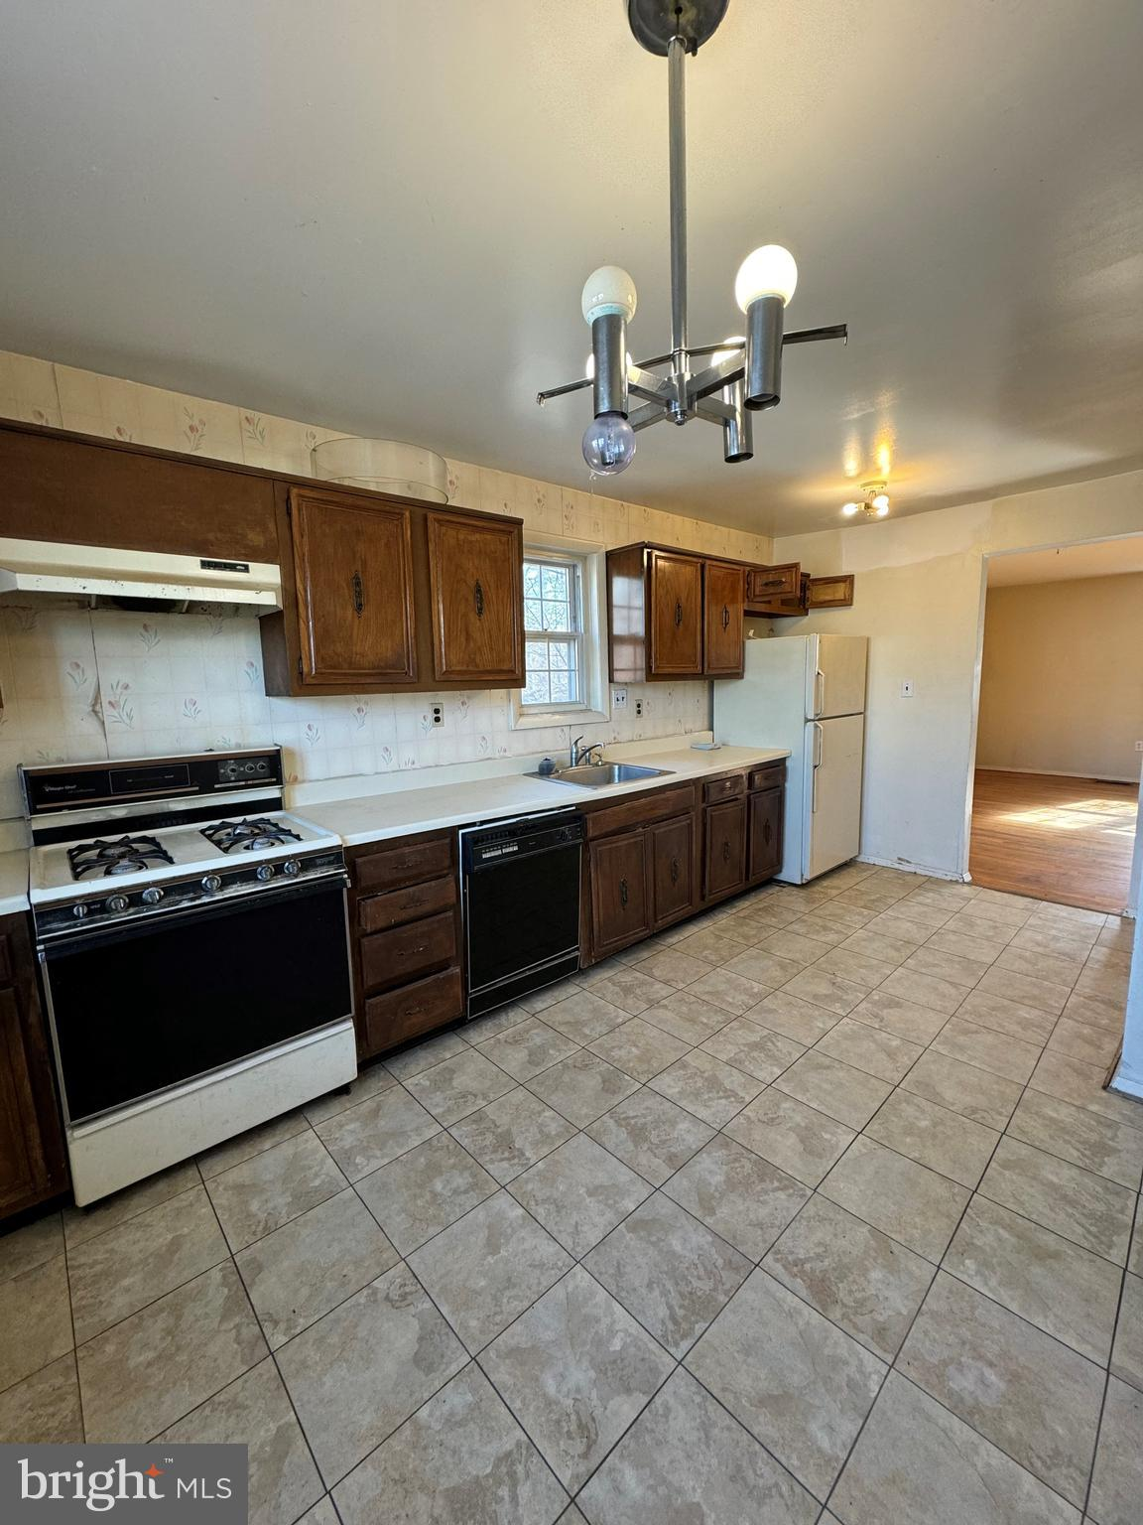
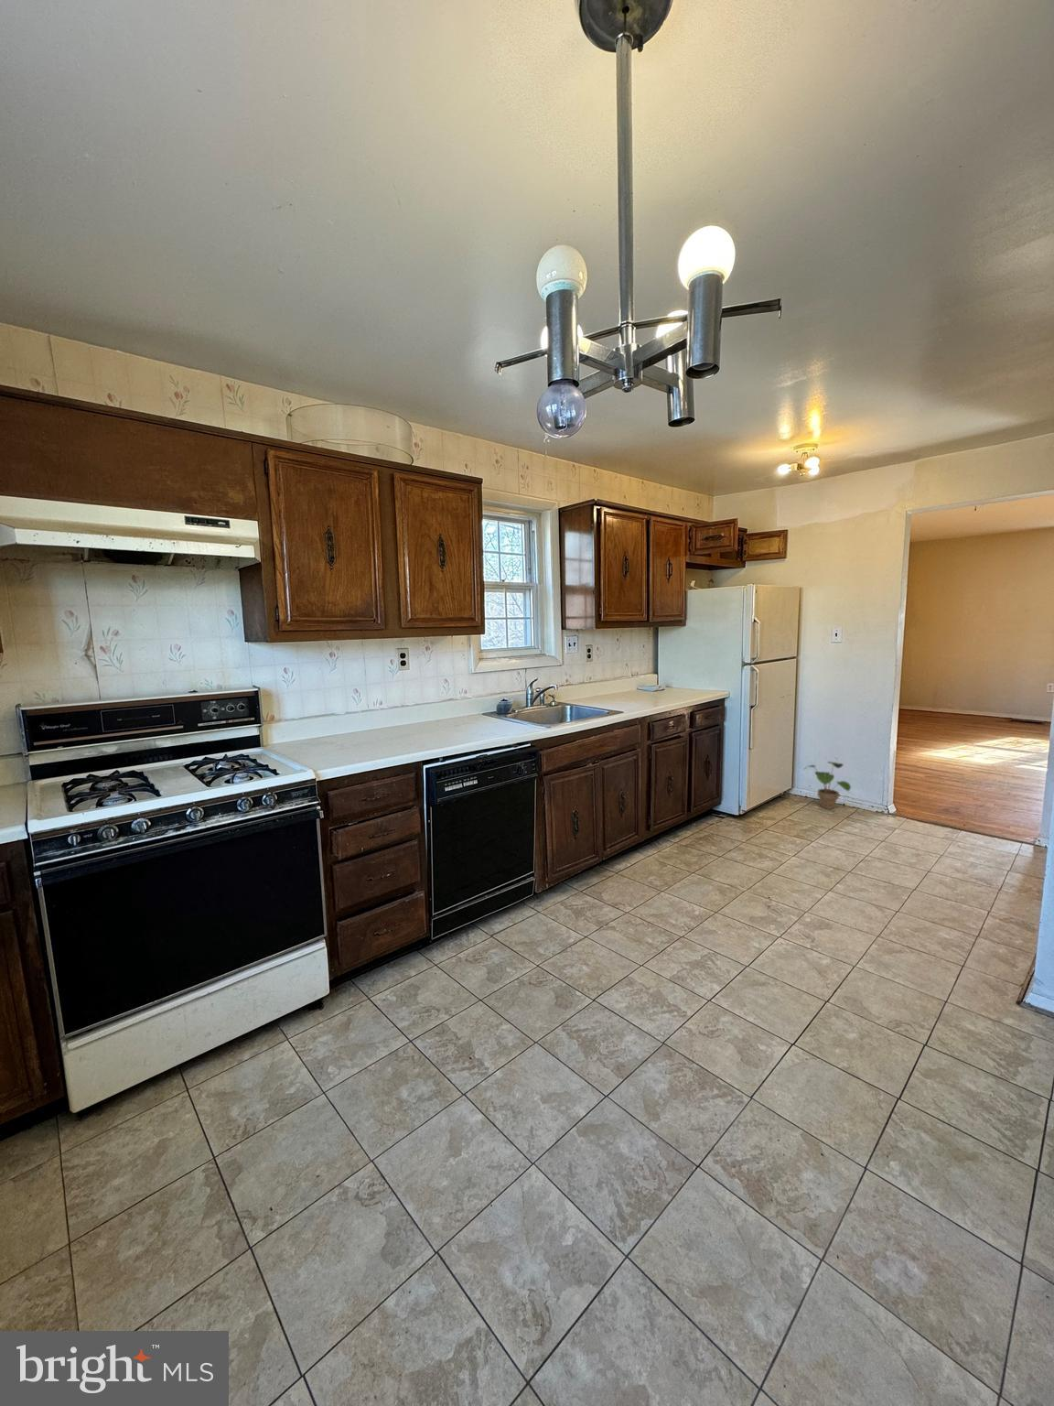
+ potted plant (829, 785)
